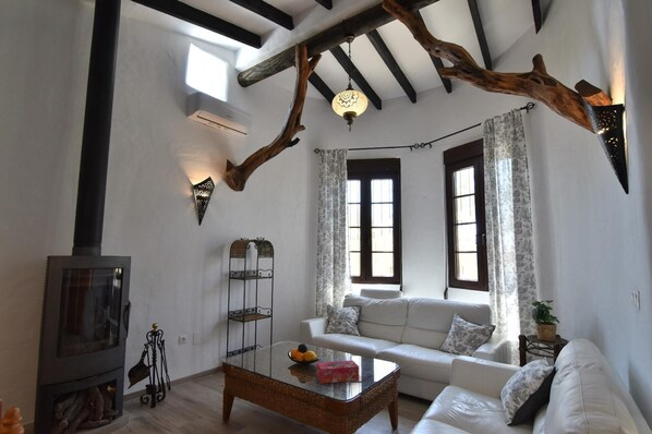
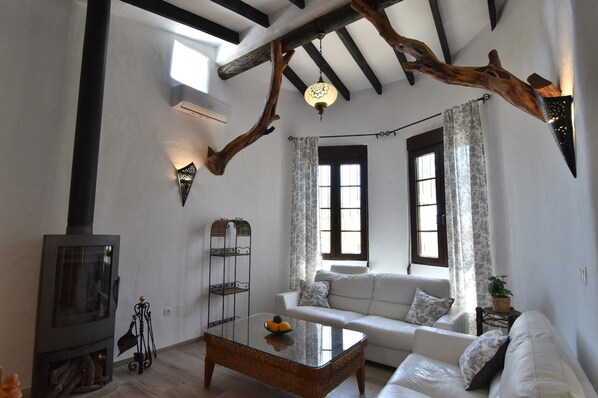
- tissue box (337, 371)
